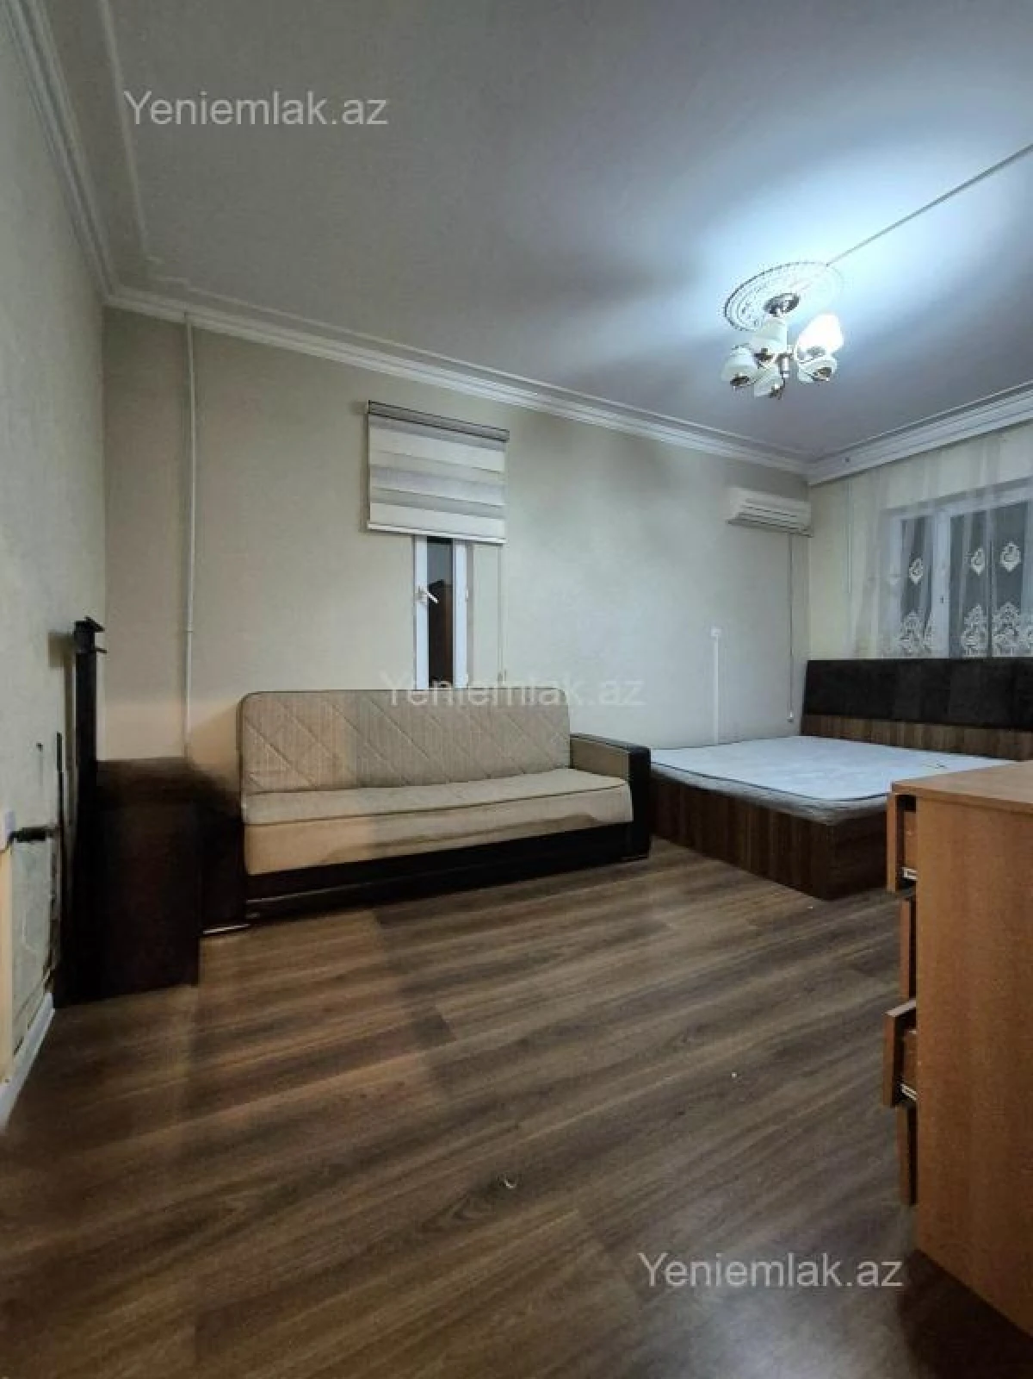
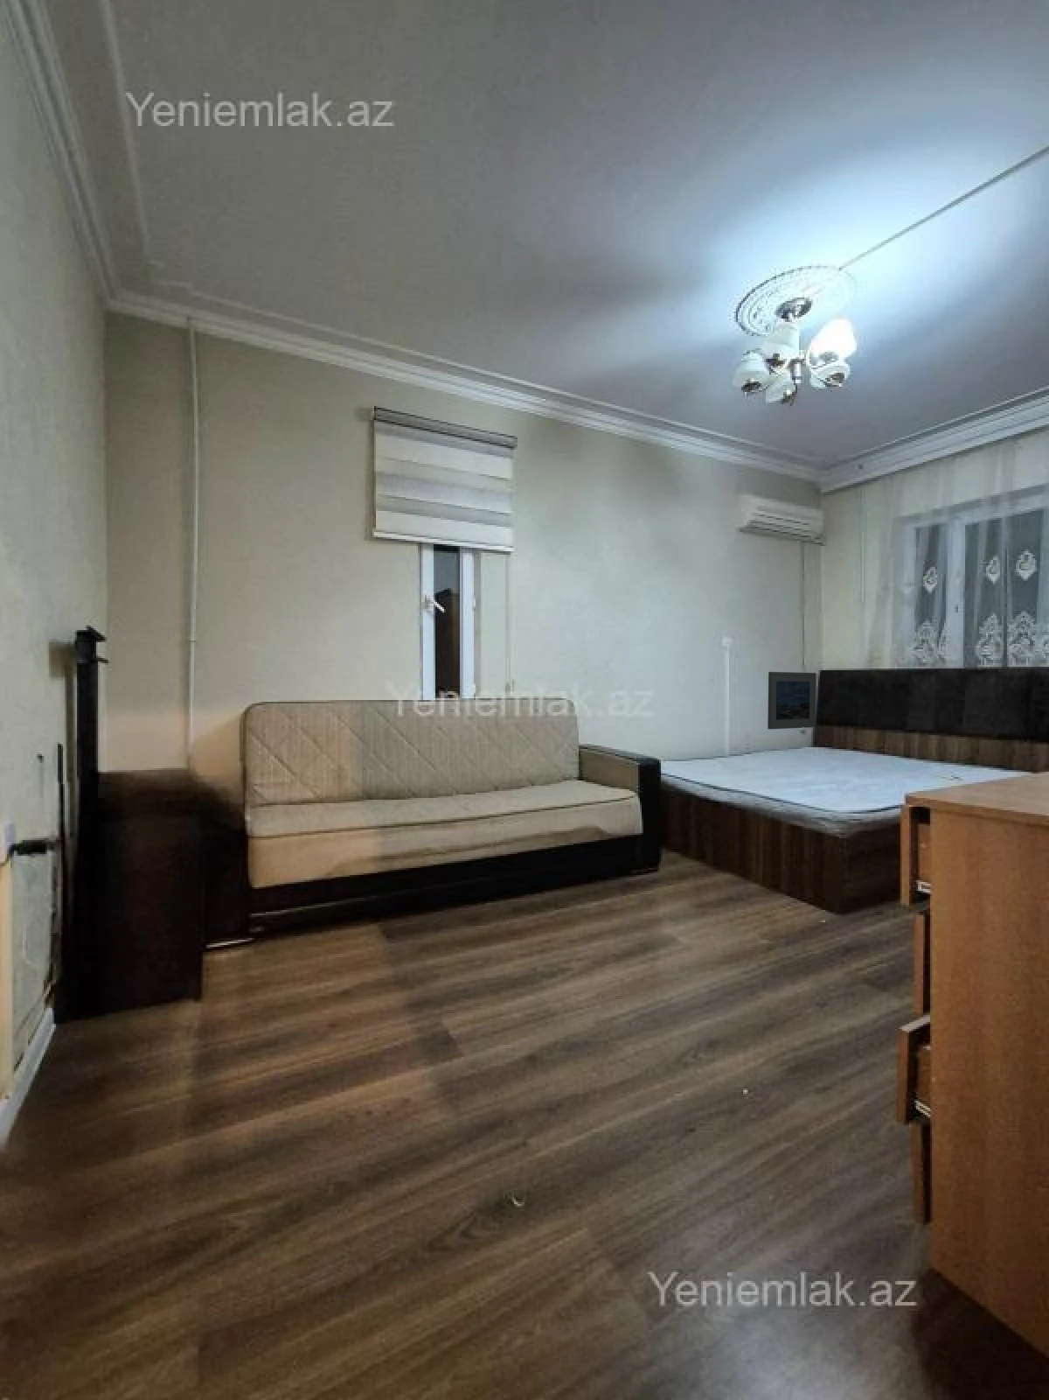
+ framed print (792, 700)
